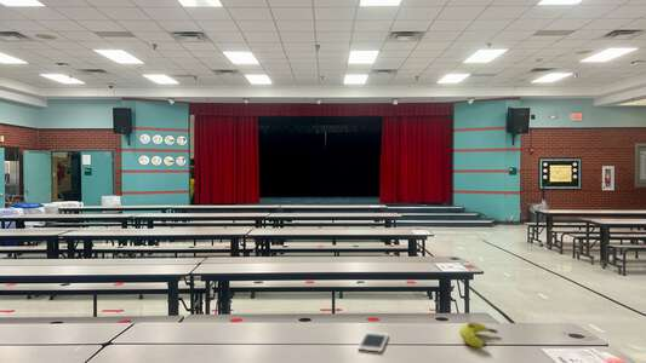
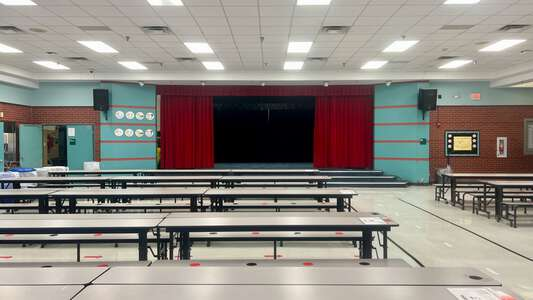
- cell phone (373, 341)
- banana (481, 330)
